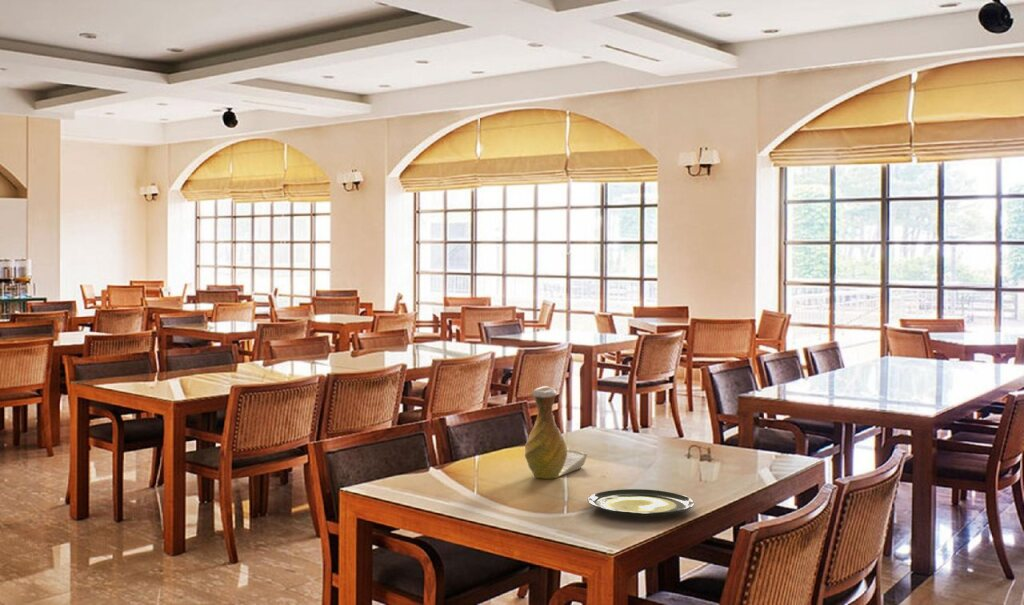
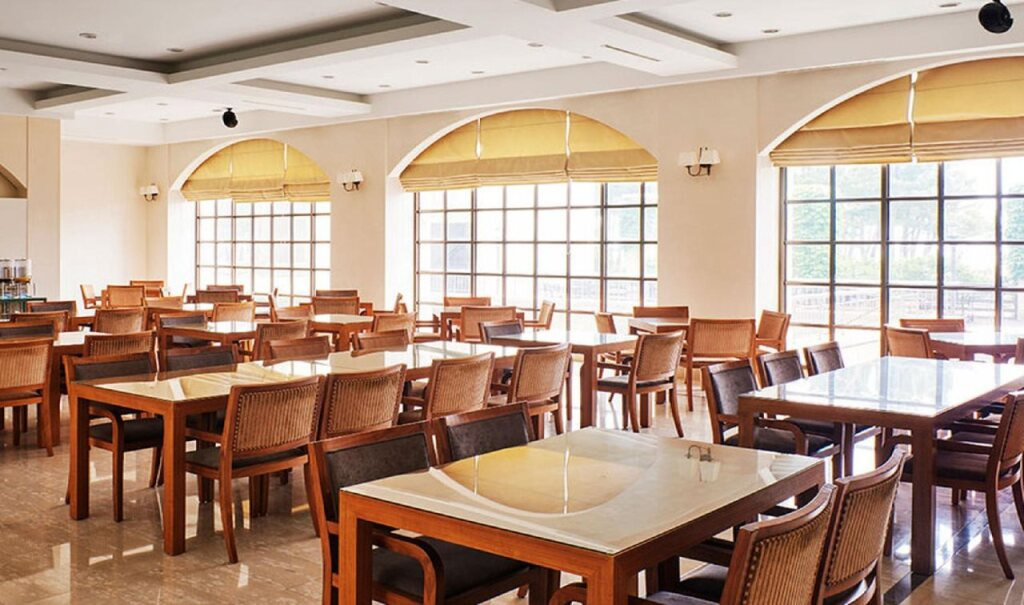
- plate (640, 504)
- vase (553, 428)
